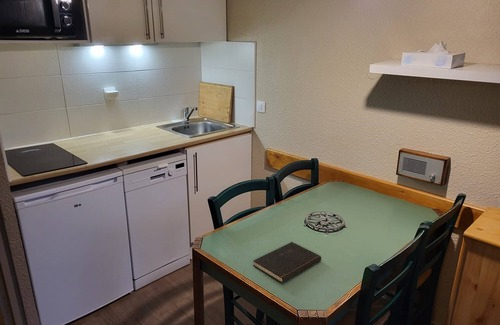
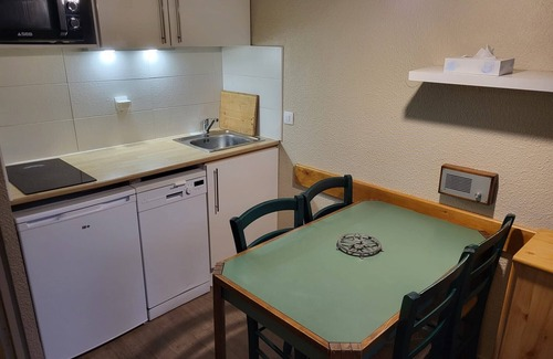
- hardcover book (287, 260)
